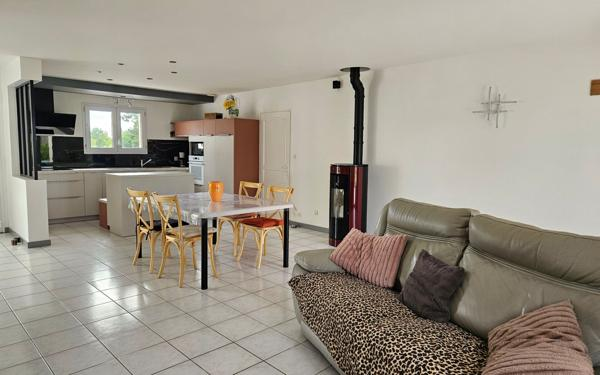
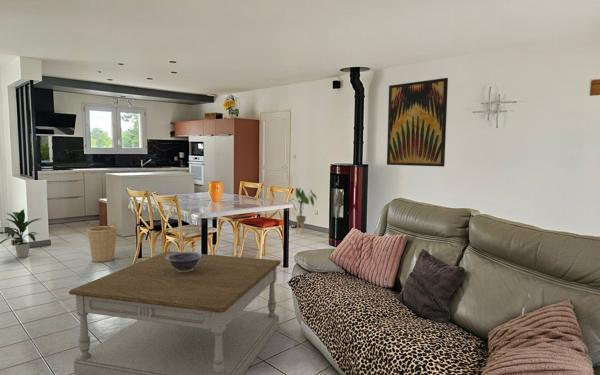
+ wall art (415, 124)
+ indoor plant (18, 232)
+ decorative bowl (184, 262)
+ coffee table (188, 310)
+ basket (102, 240)
+ house plant (302, 210)
